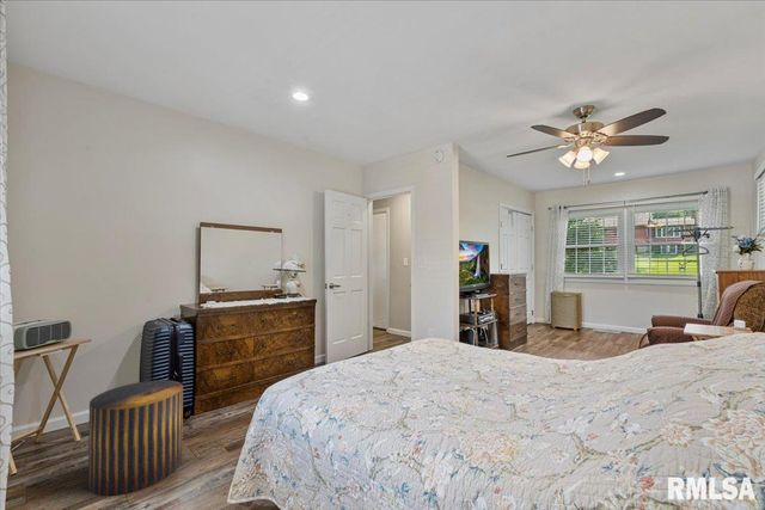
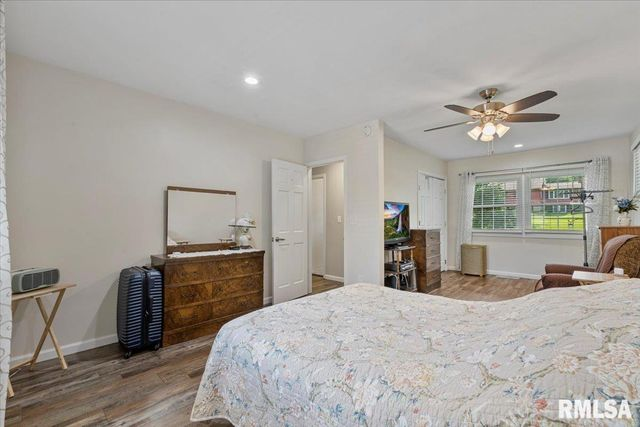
- stool (137, 431)
